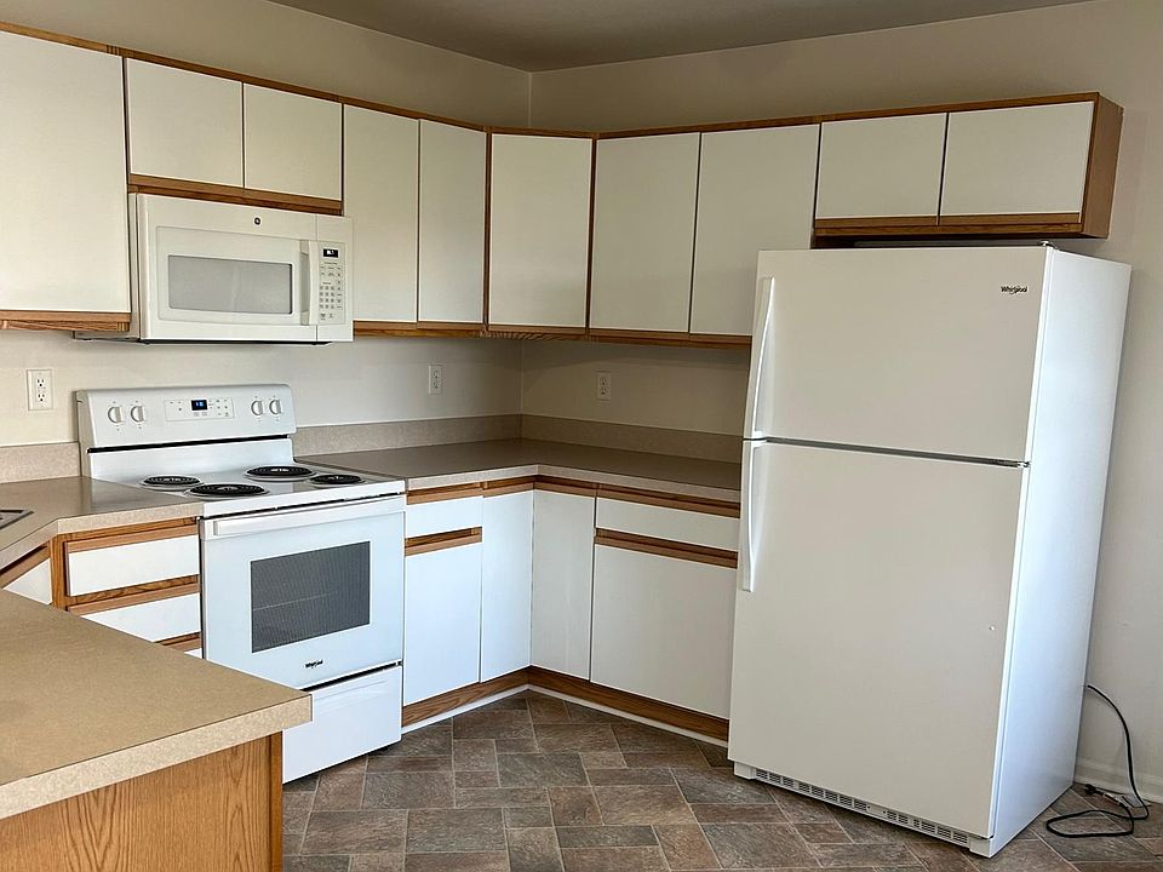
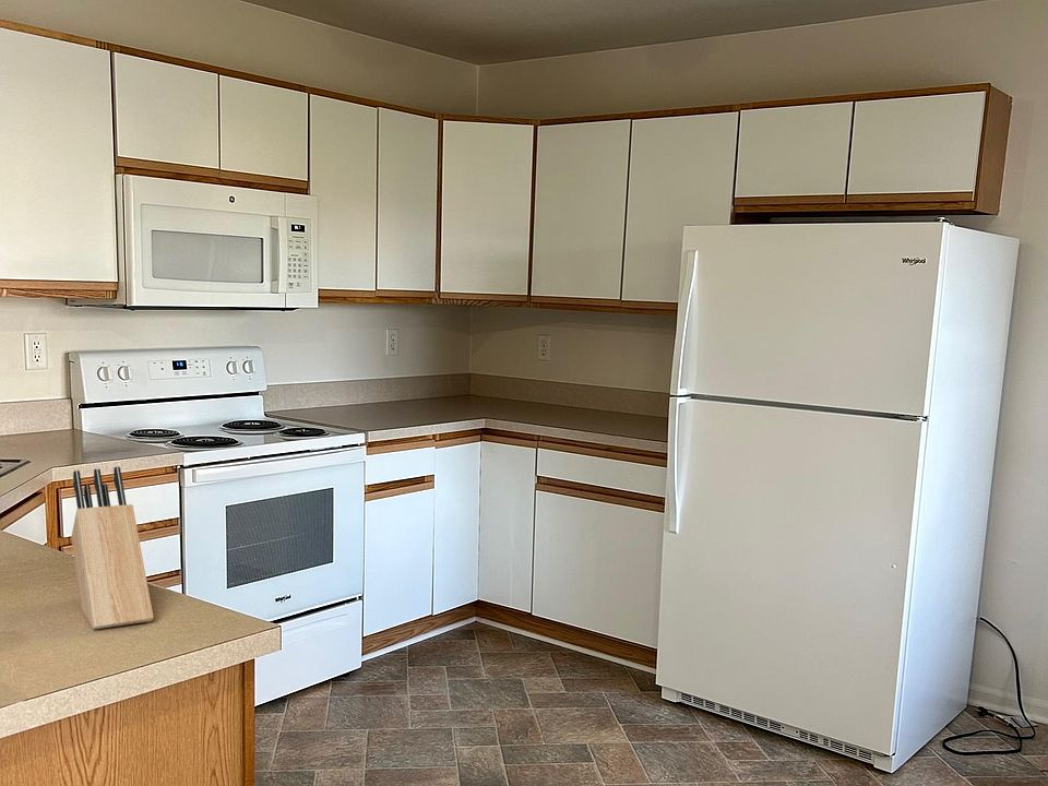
+ knife block (108, 540)
